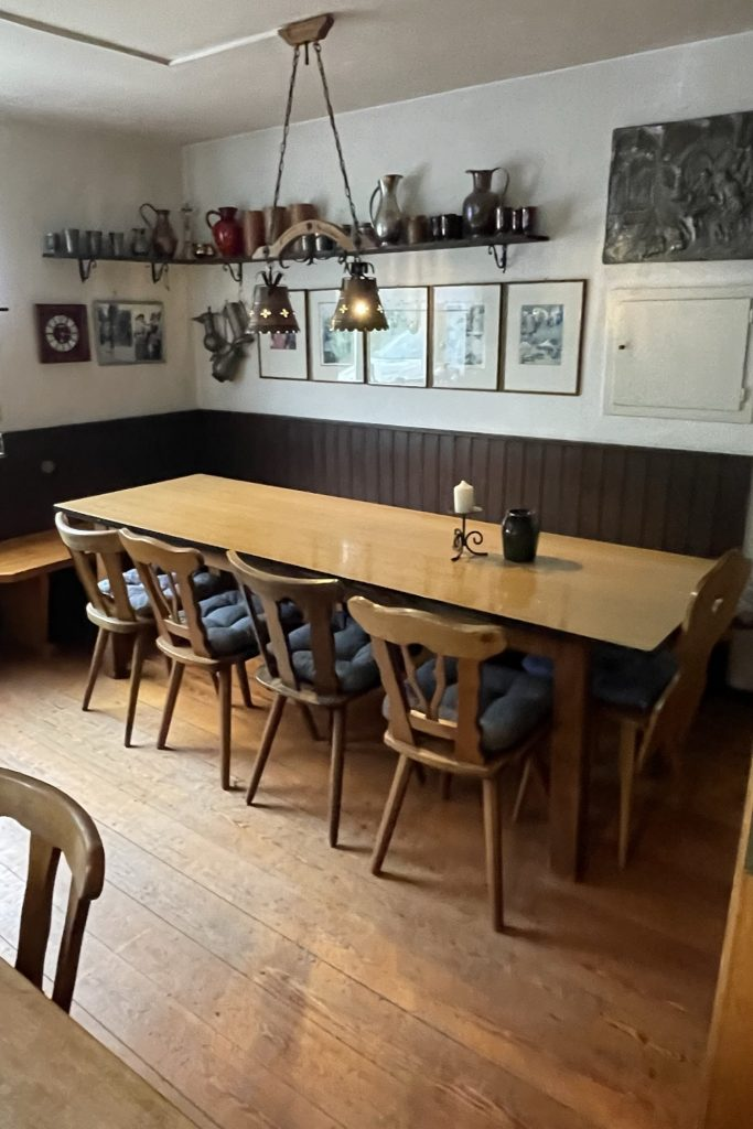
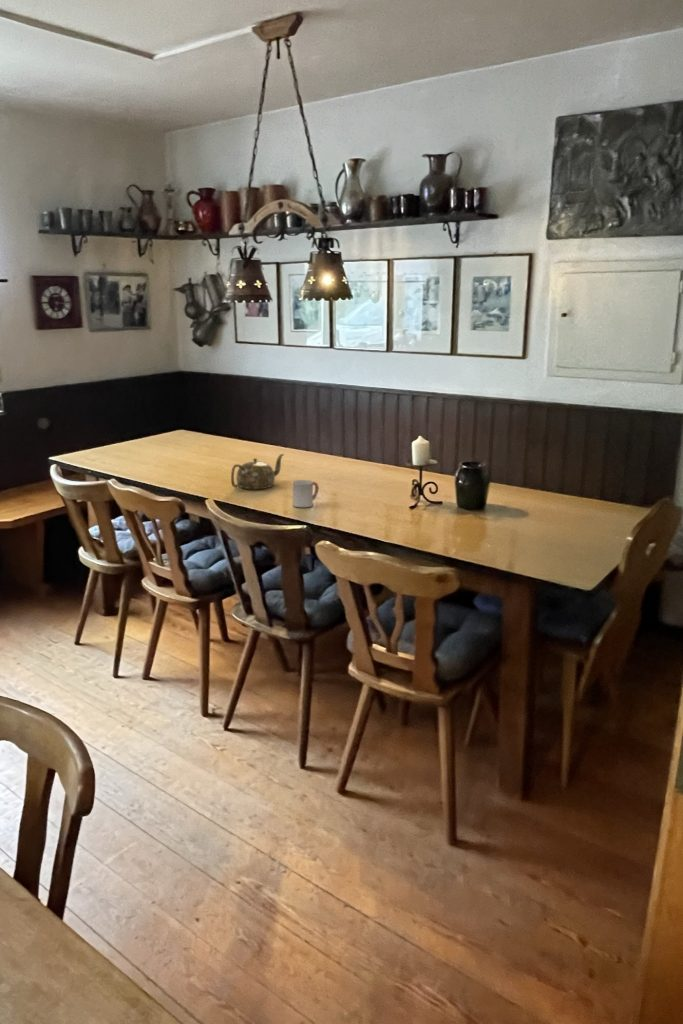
+ cup (306, 492)
+ teapot (258, 471)
